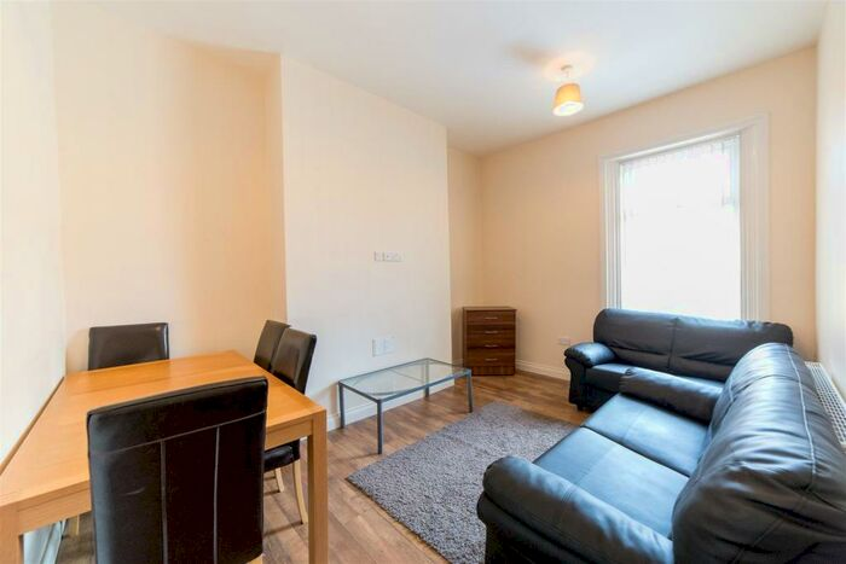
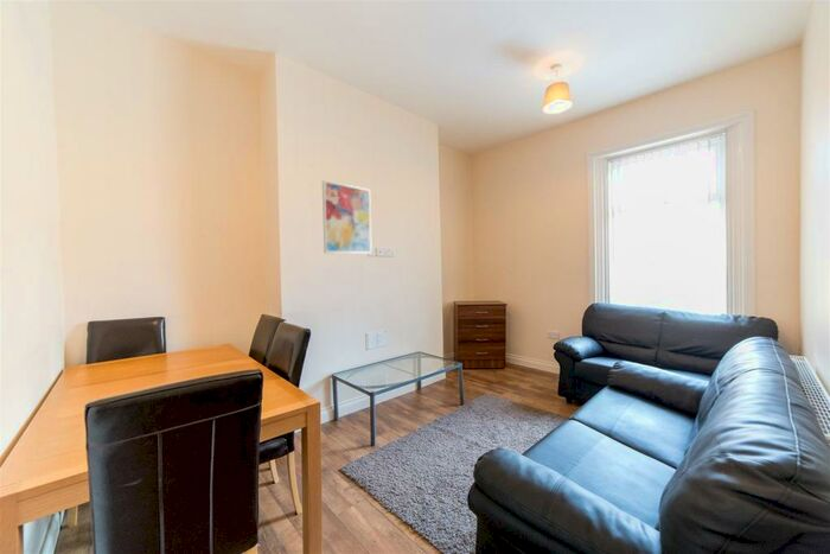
+ wall art (347, 218)
